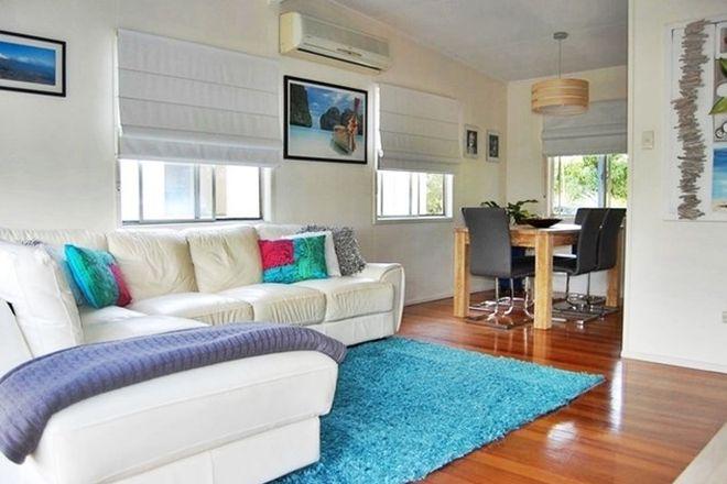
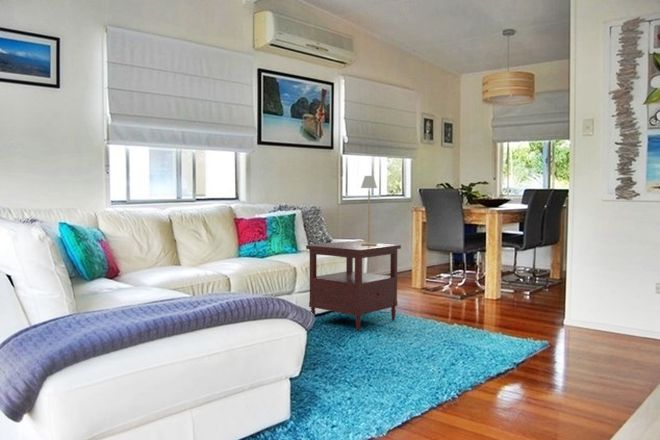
+ table lamp (368, 210)
+ side table (353, 282)
